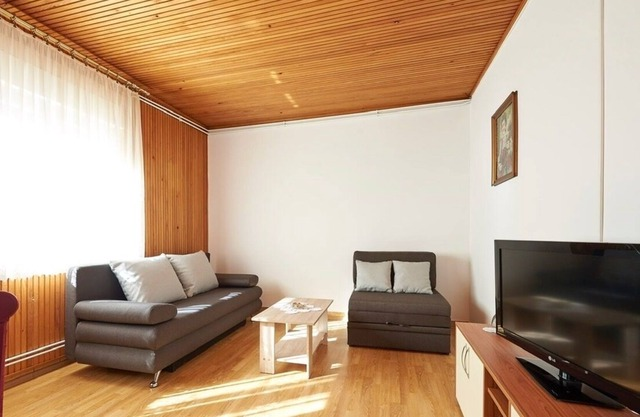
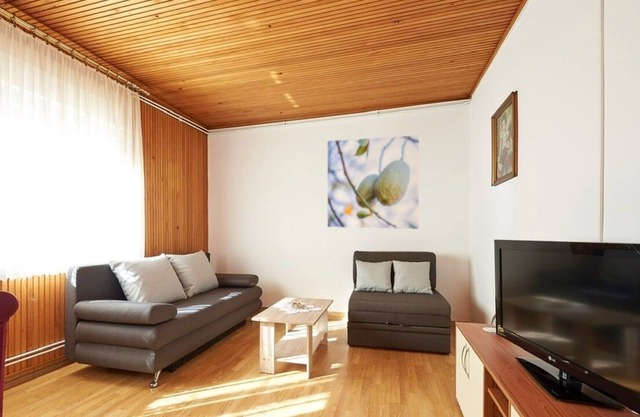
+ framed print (371, 183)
